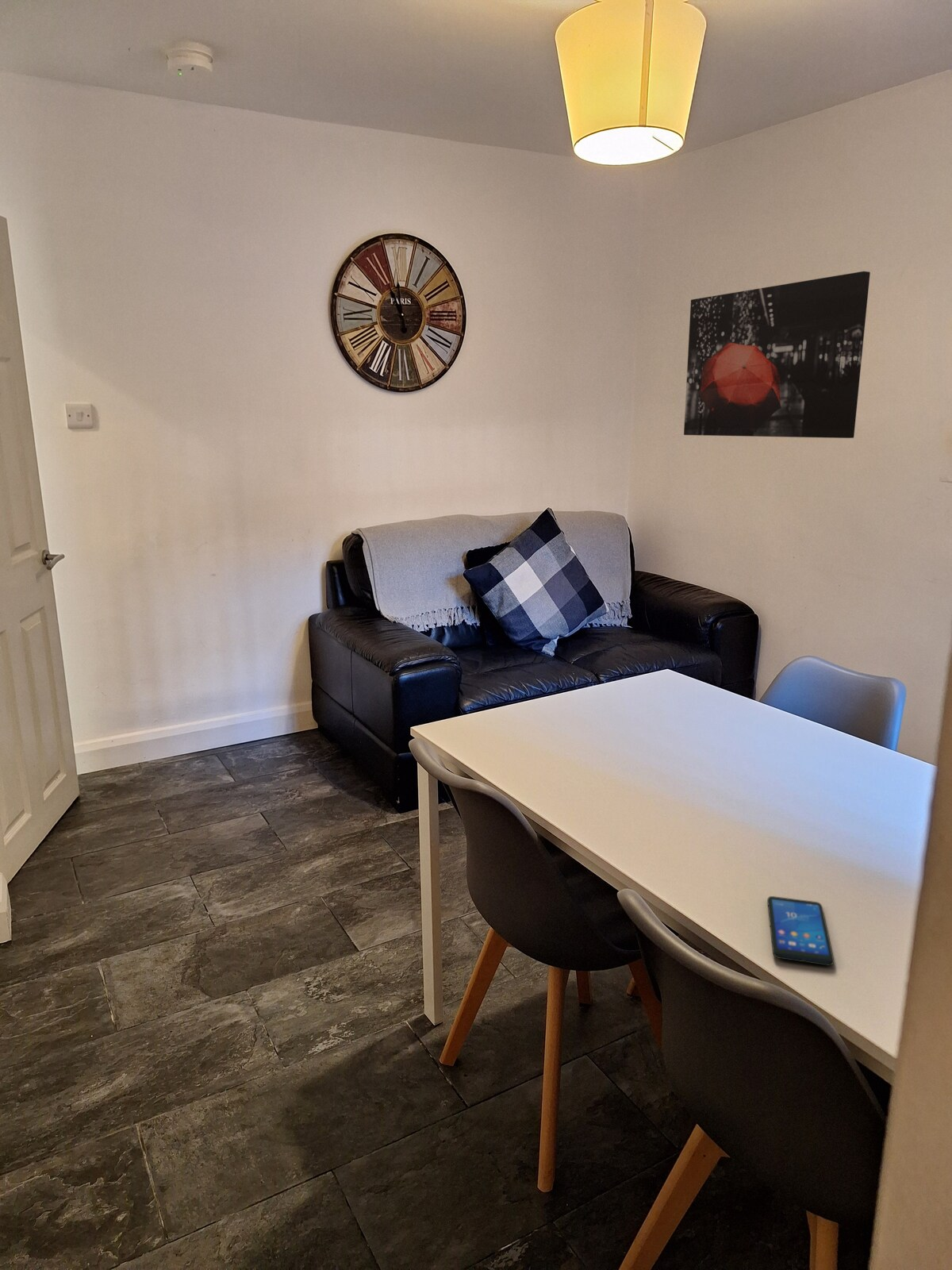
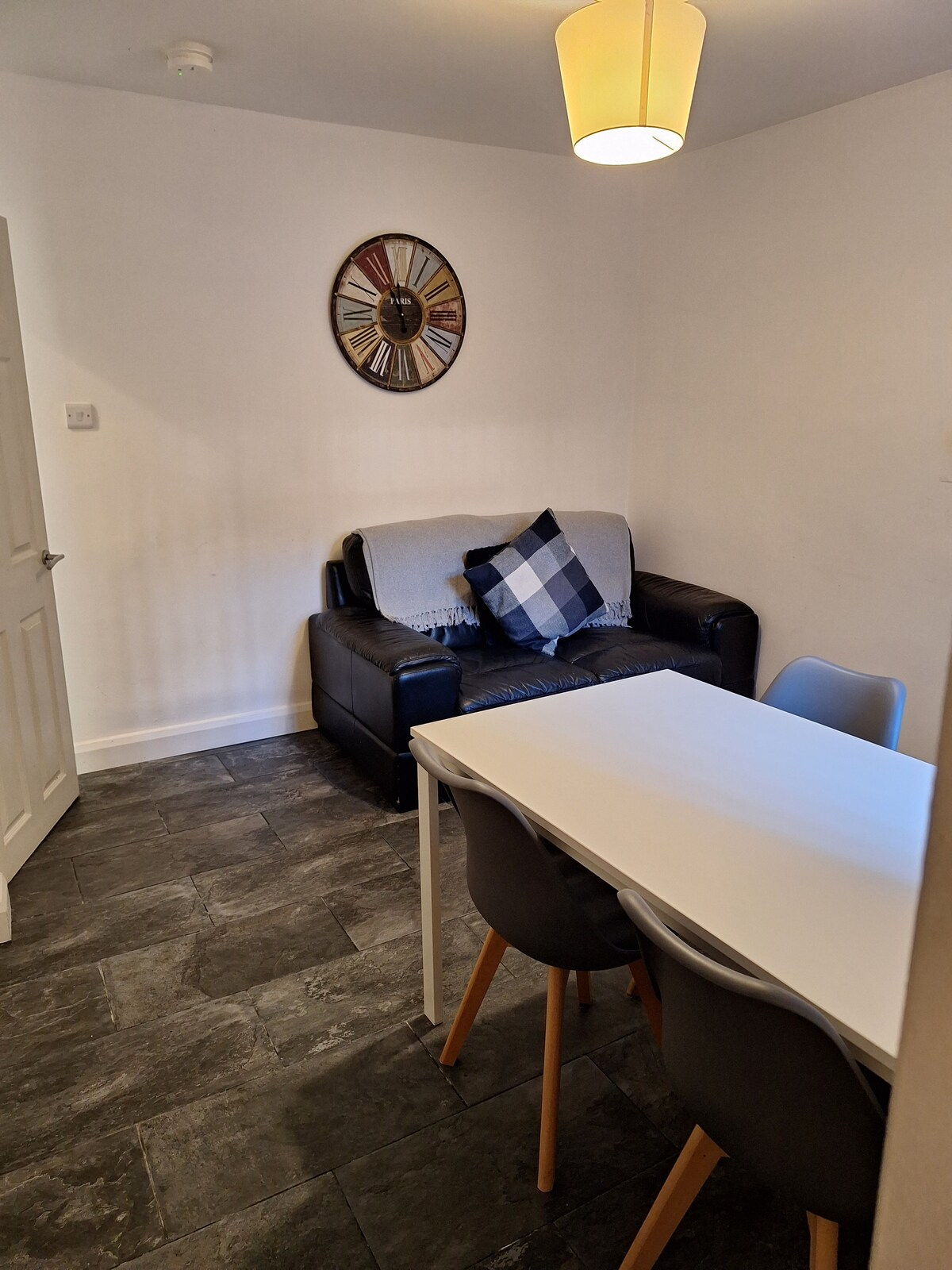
- smartphone (799, 929)
- wall art (766, 363)
